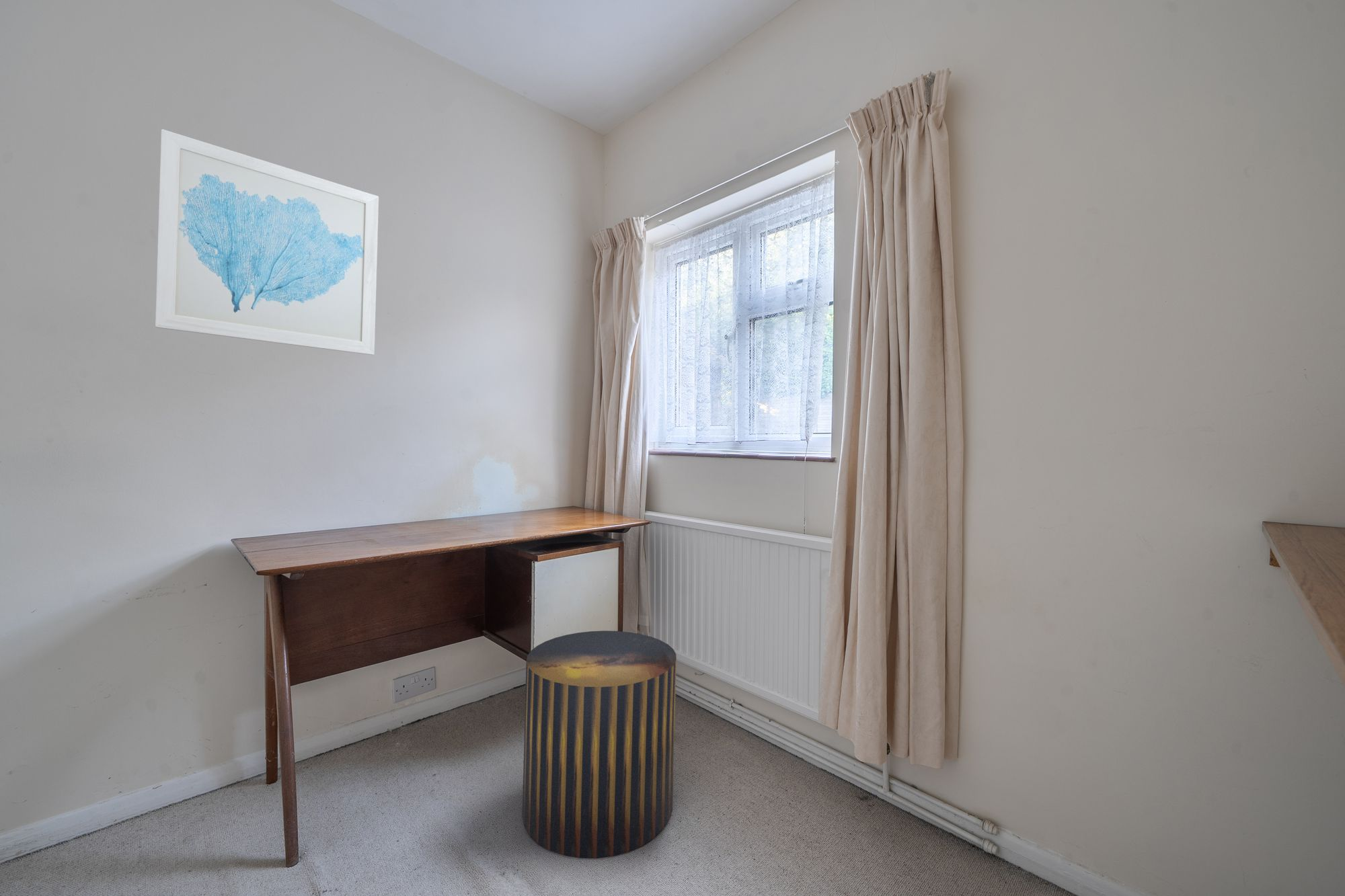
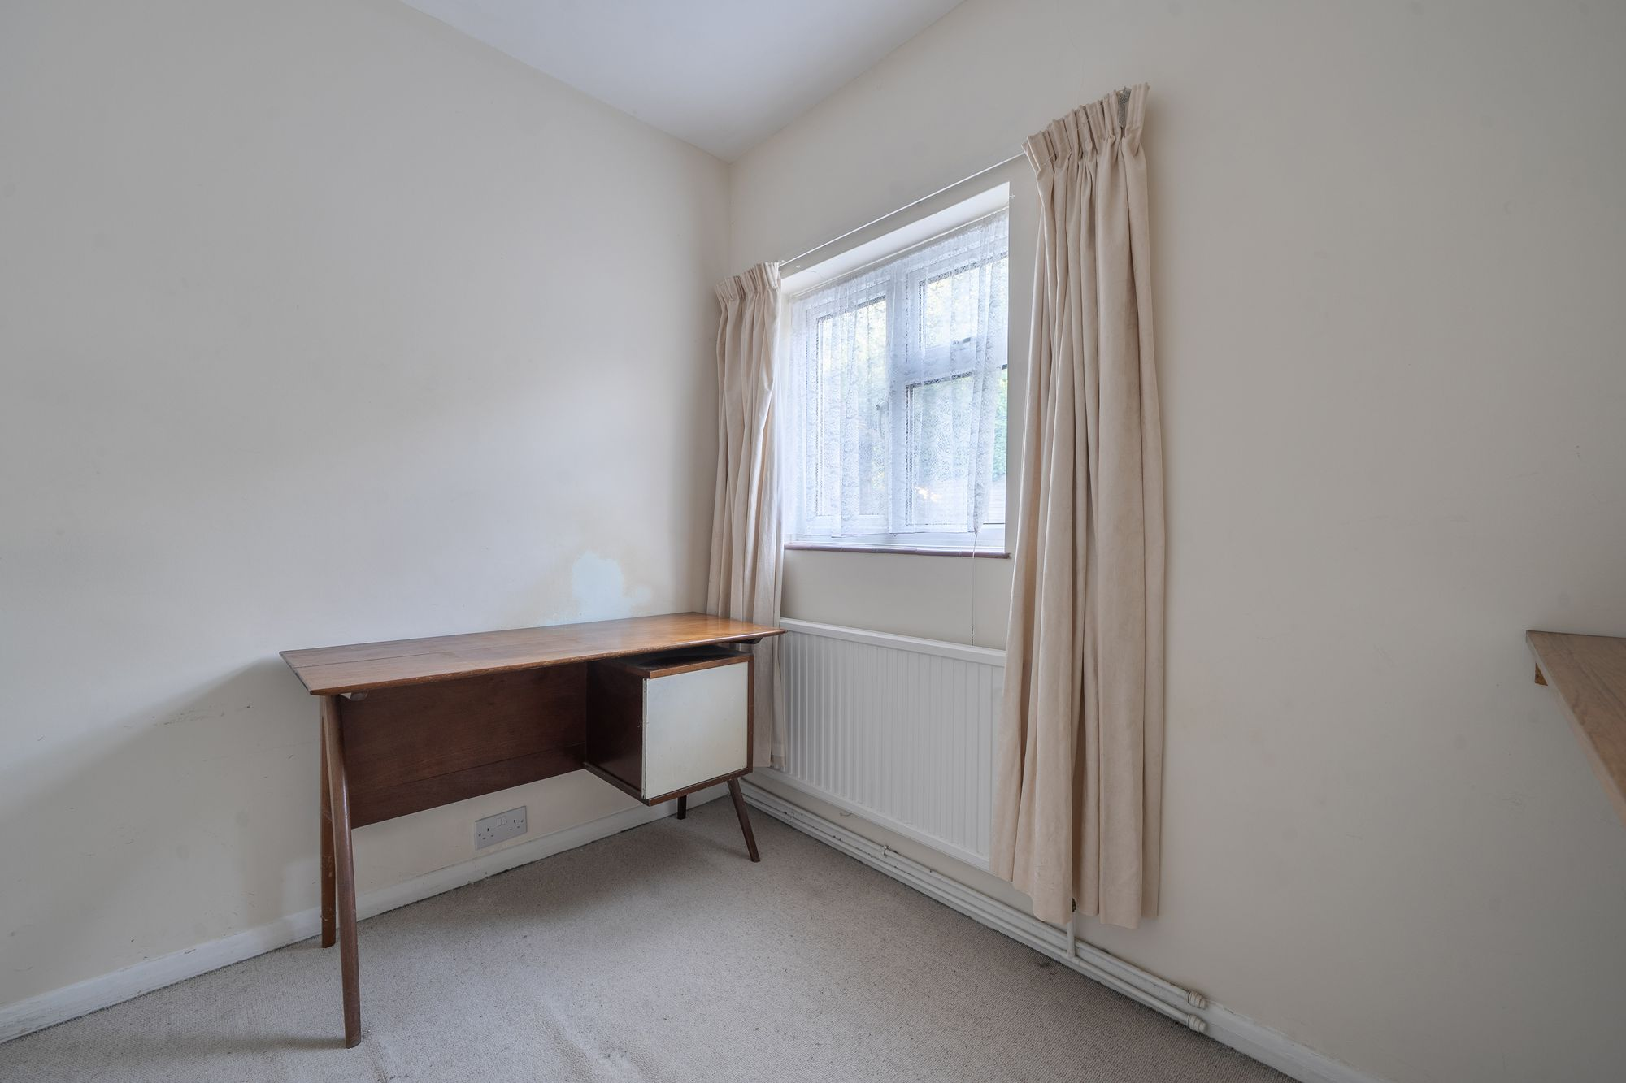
- stool (601, 729)
- wall art (279, 254)
